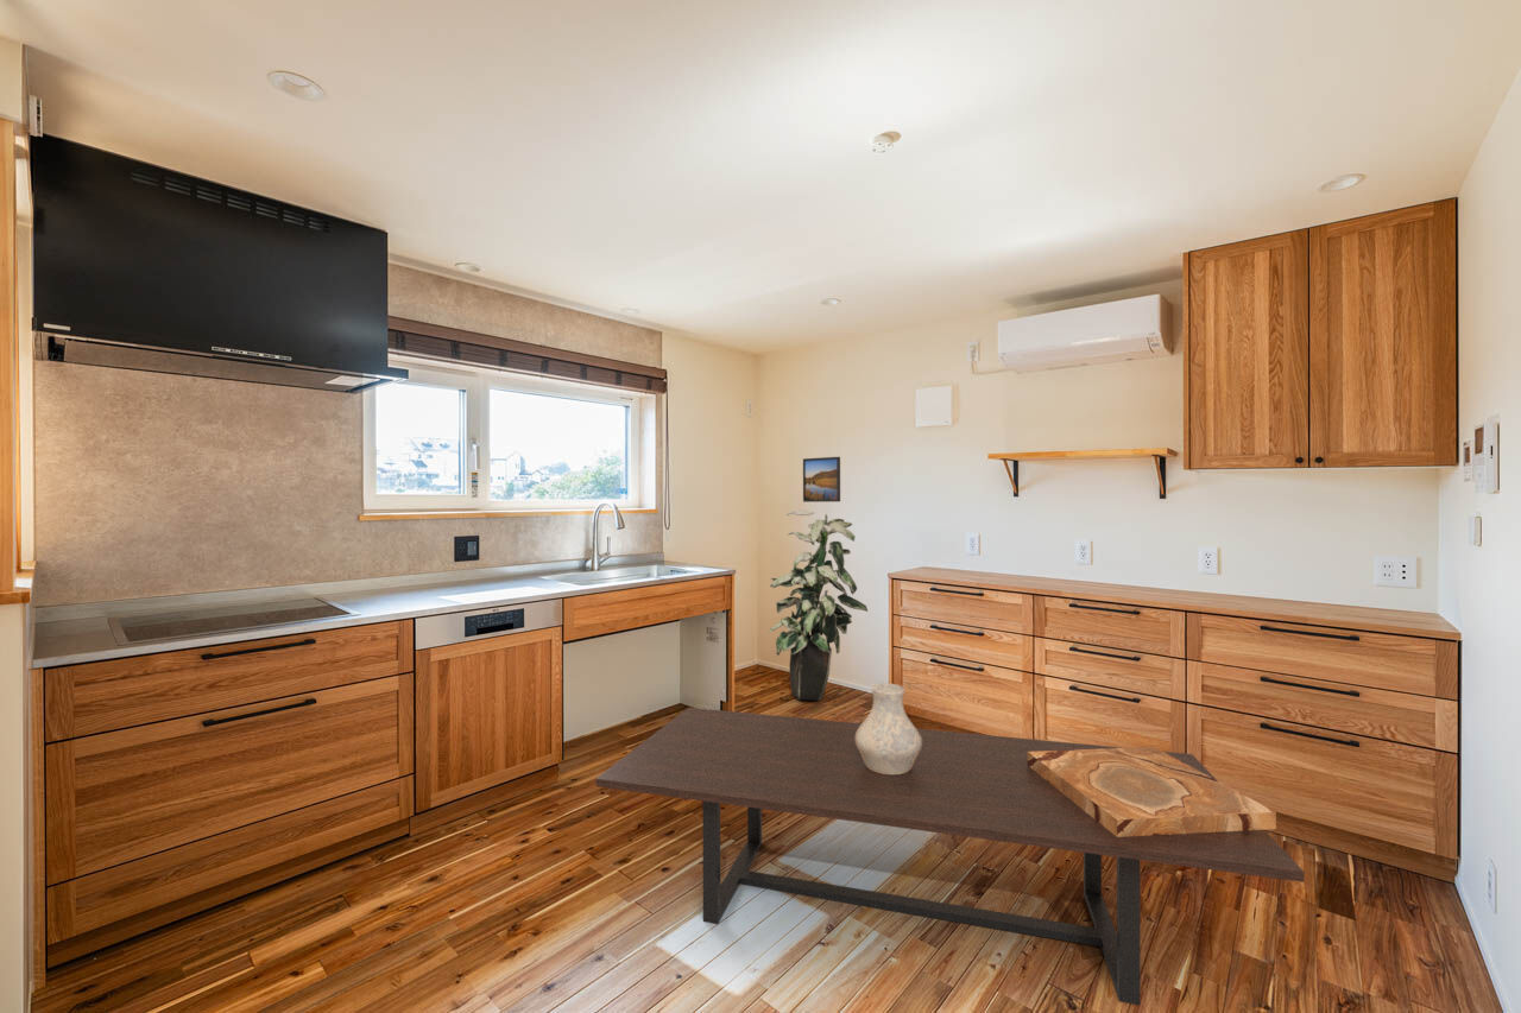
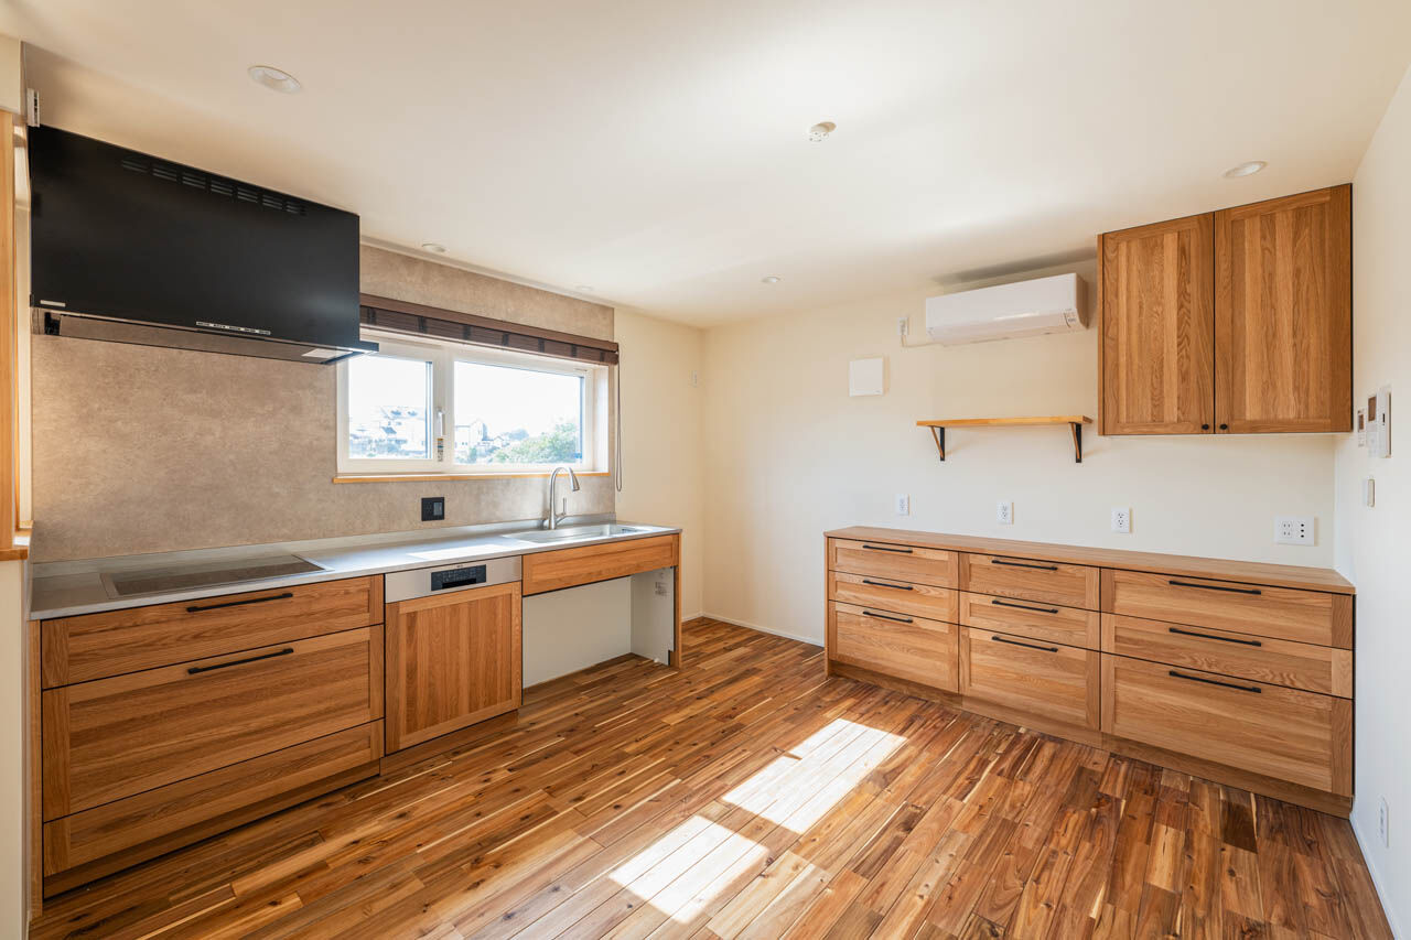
- dining table (907, 828)
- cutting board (1137, 785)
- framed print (821, 480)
- indoor plant (812, 602)
- vase (888, 726)
